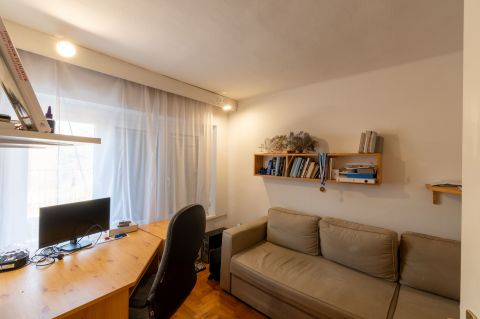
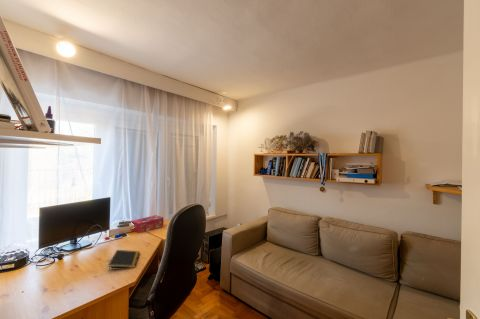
+ notepad (125, 258)
+ tissue box (147, 223)
